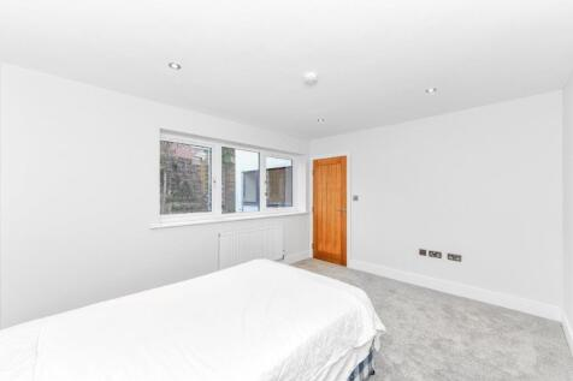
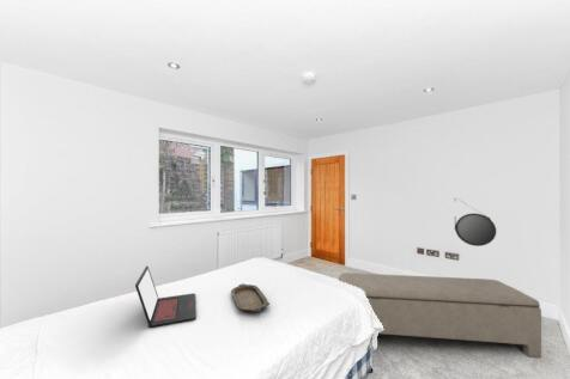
+ home mirror (474, 221)
+ laptop (169, 297)
+ bench (425, 307)
+ serving tray (248, 298)
